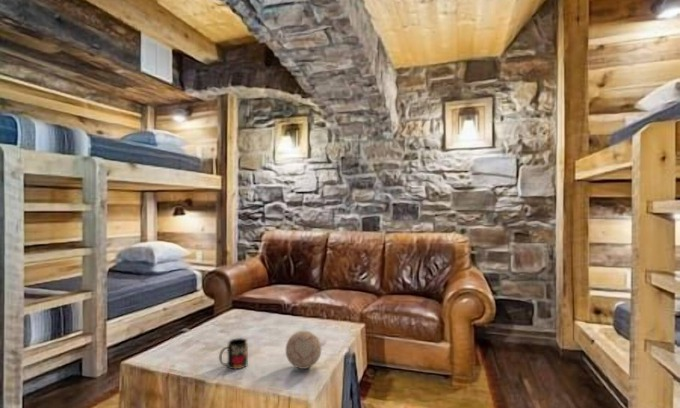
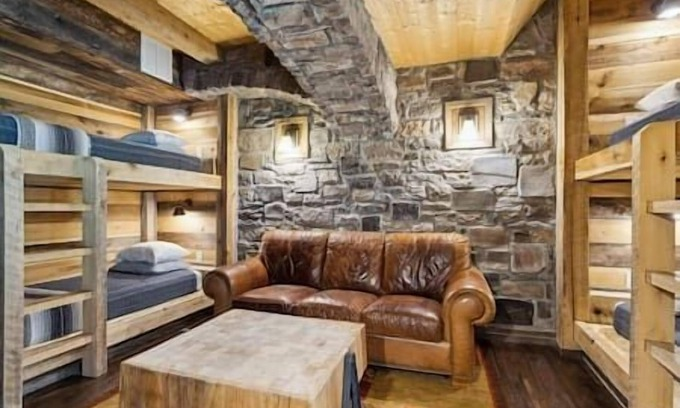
- mug (233, 354)
- decorative ball (303, 349)
